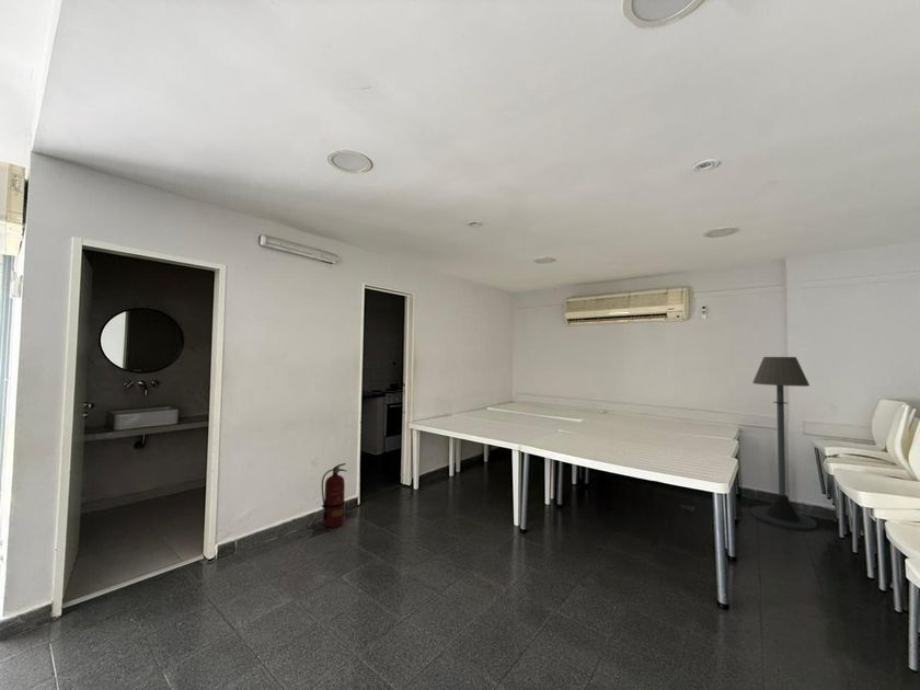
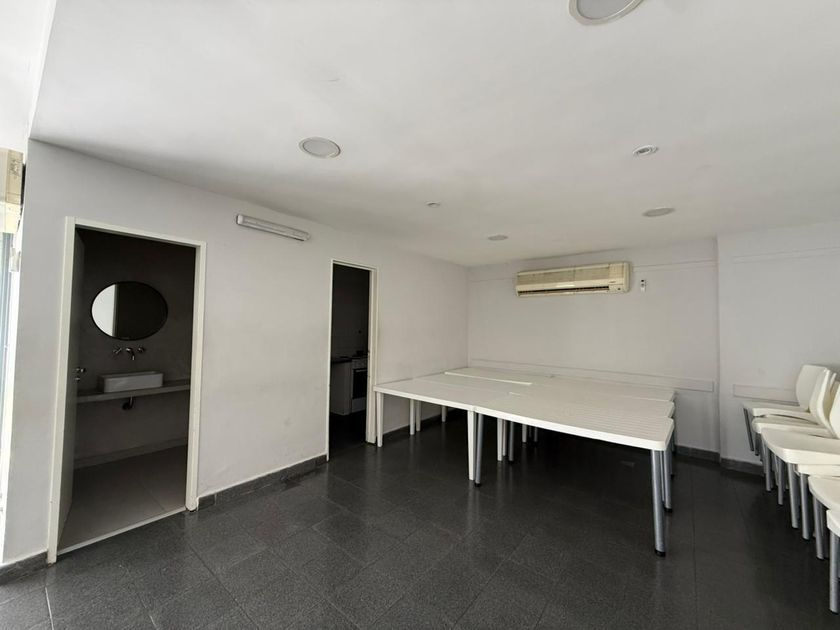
- floor lamp (781, 437)
- fire extinguisher (334, 494)
